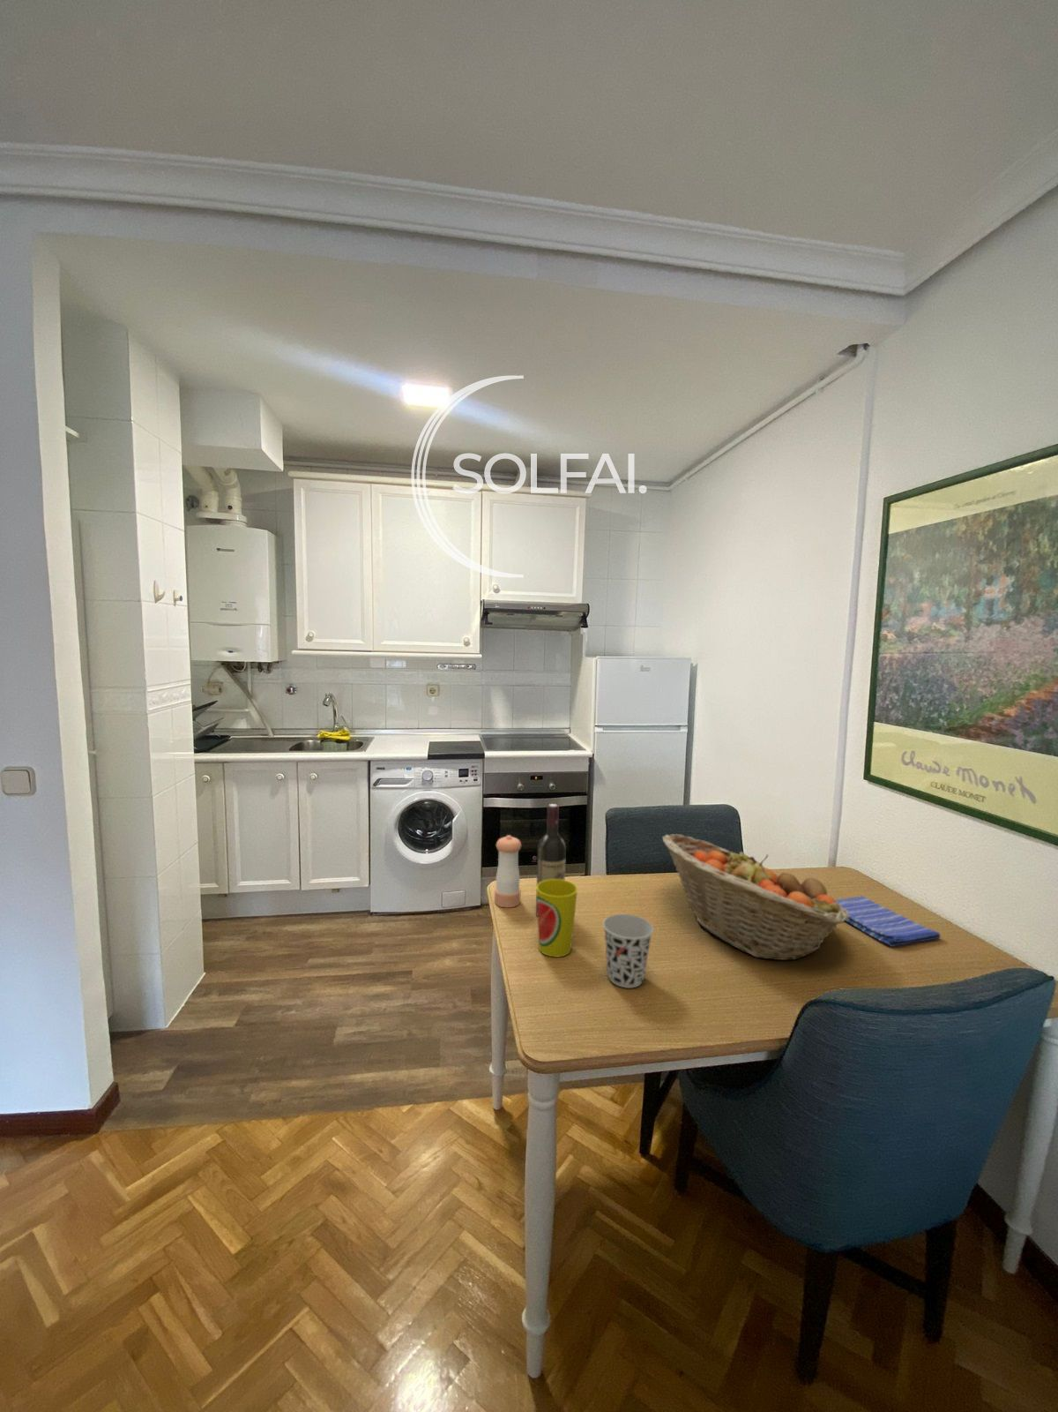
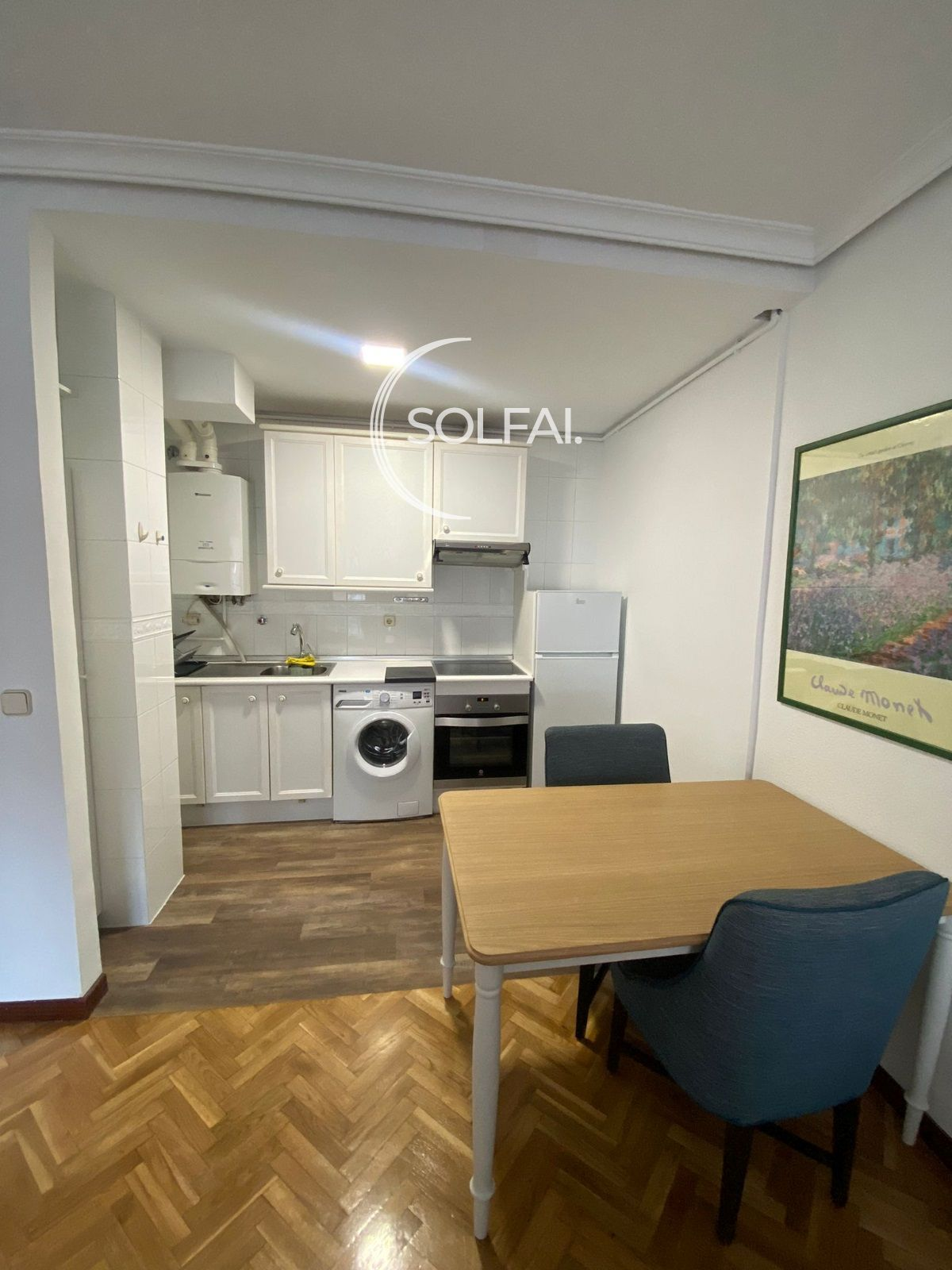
- dish towel (877, 917)
- fruit basket (746, 887)
- cup (626, 952)
- cup (556, 918)
- wine bottle (551, 859)
- pepper shaker (508, 868)
